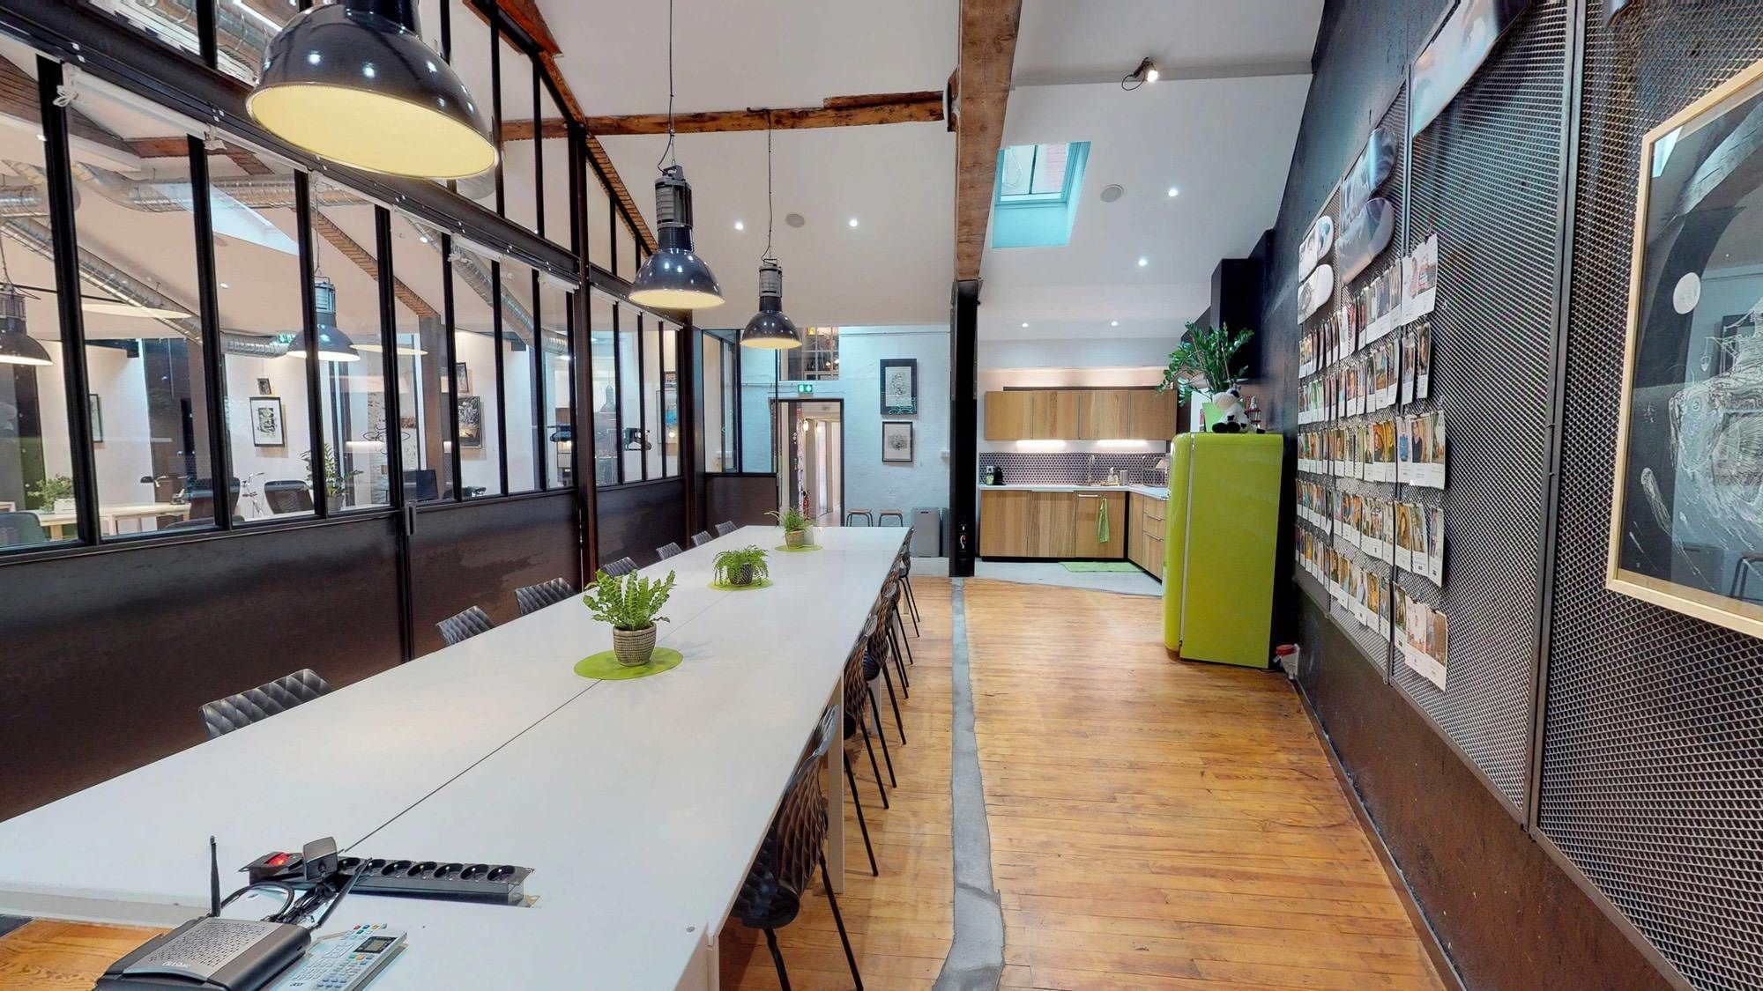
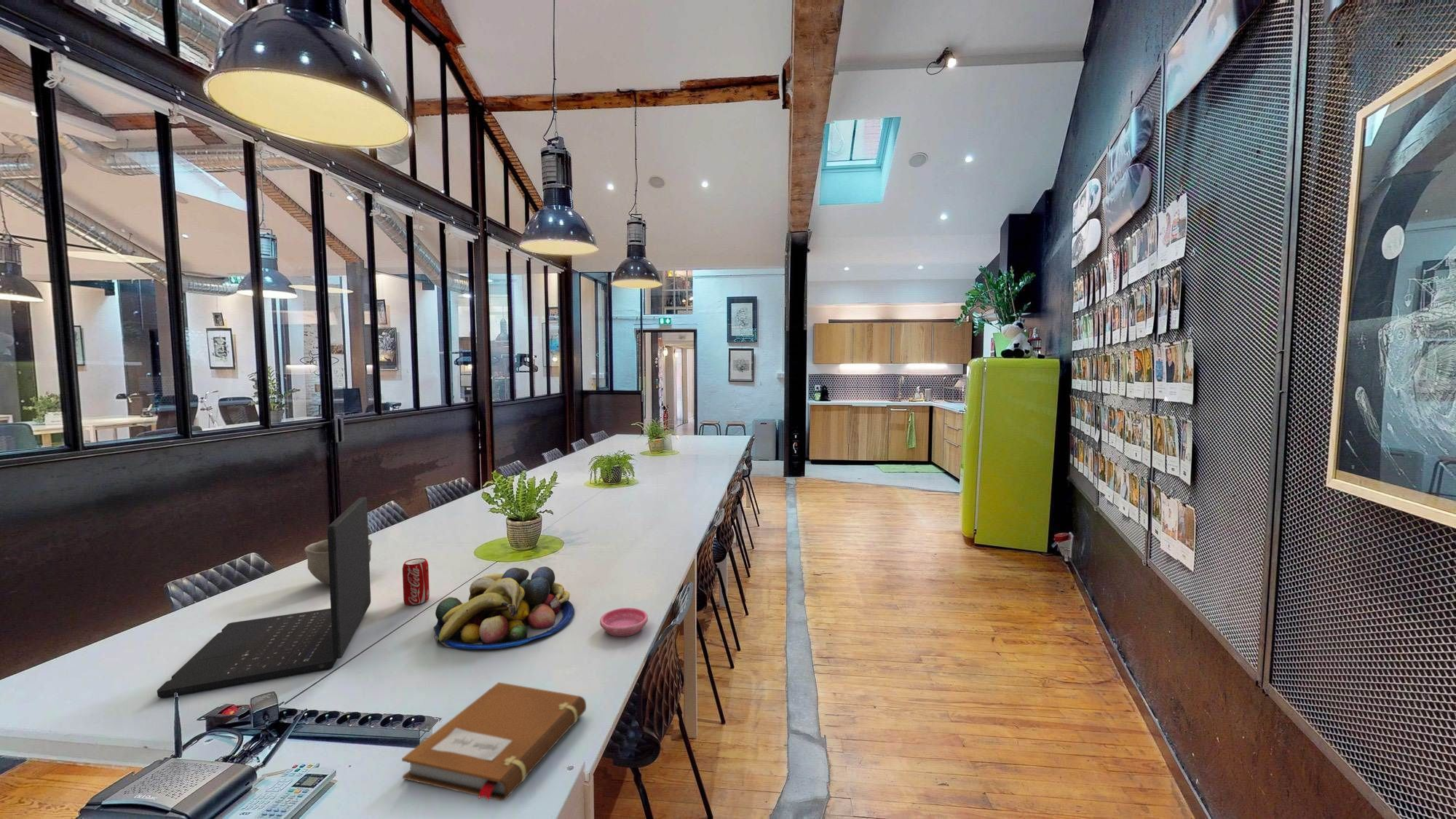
+ notebook (500, 736)
+ laptop (281, 615)
+ saucer (624, 622)
+ bowl (328, 562)
+ beverage can (416, 581)
+ fruit bowl (507, 598)
